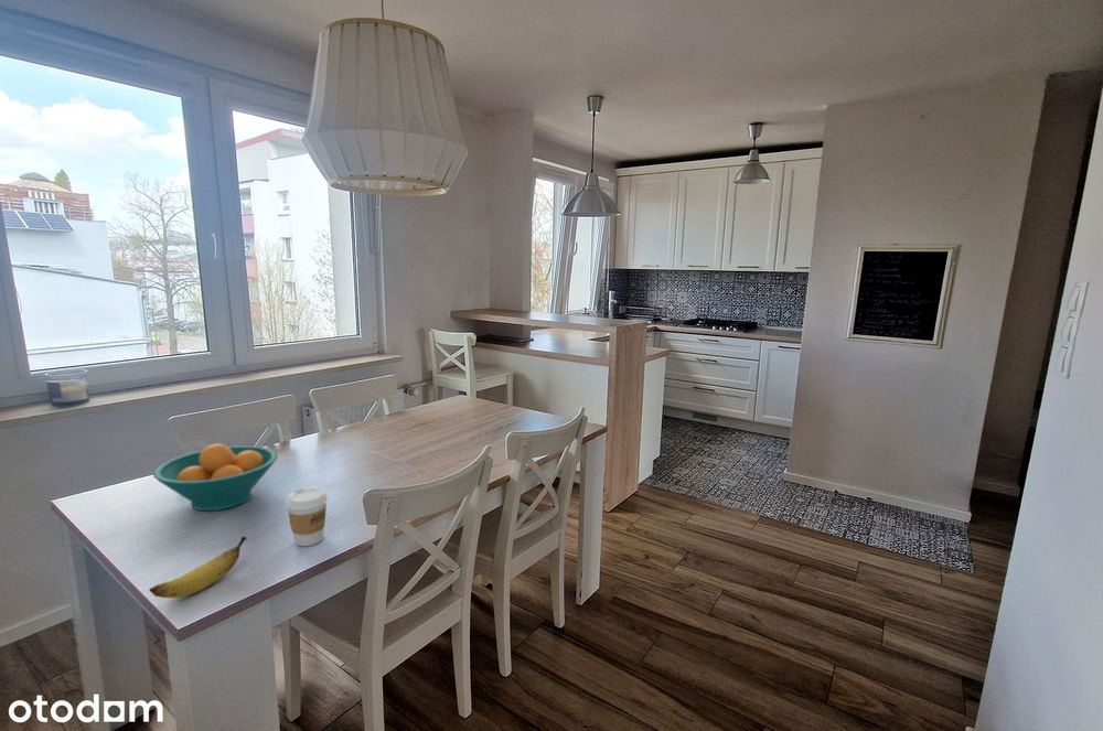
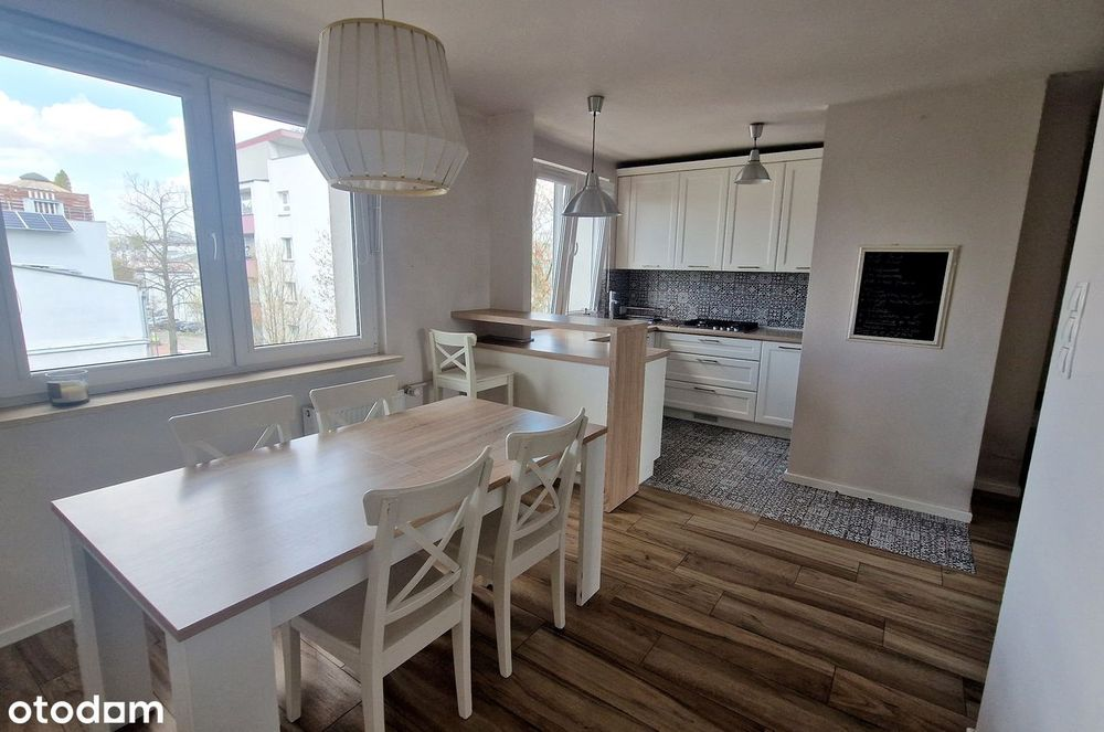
- fruit bowl (219, 472)
- banana (203, 571)
- coffee cup (308, 516)
